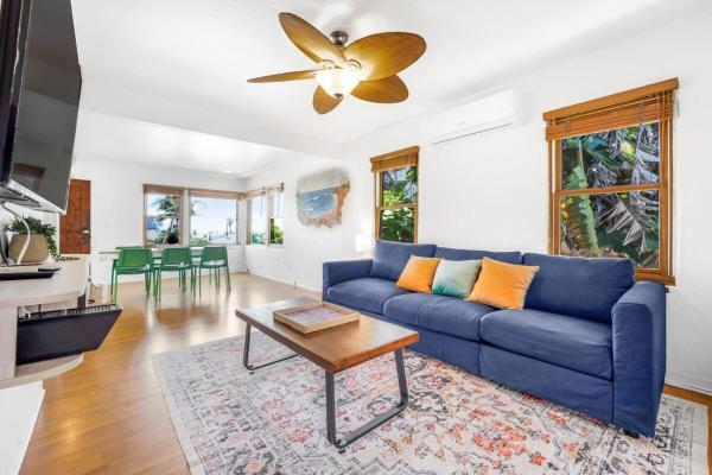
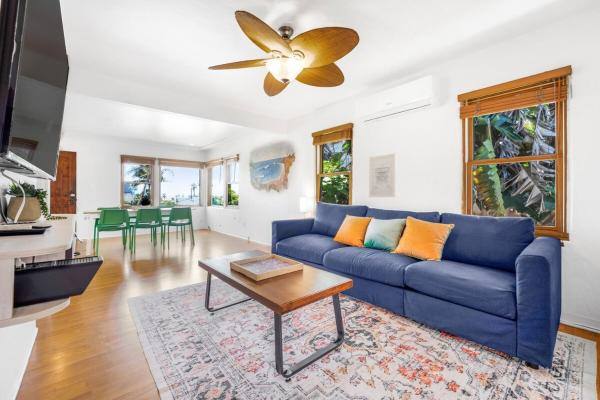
+ wall art (381, 176)
